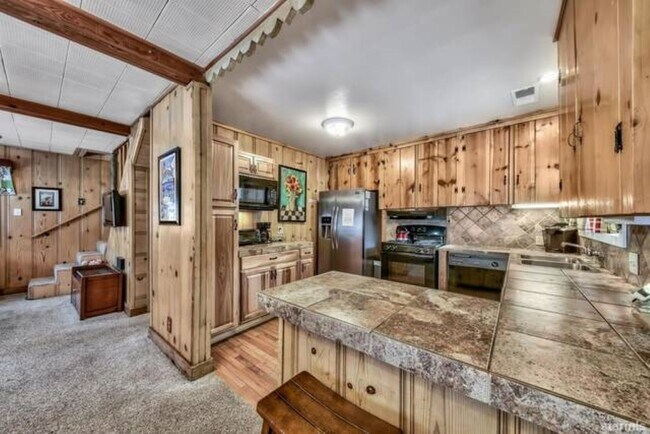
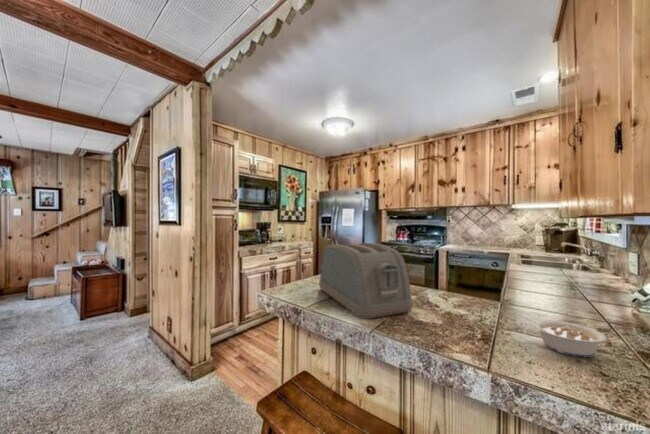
+ toaster (360, 271)
+ legume (565, 337)
